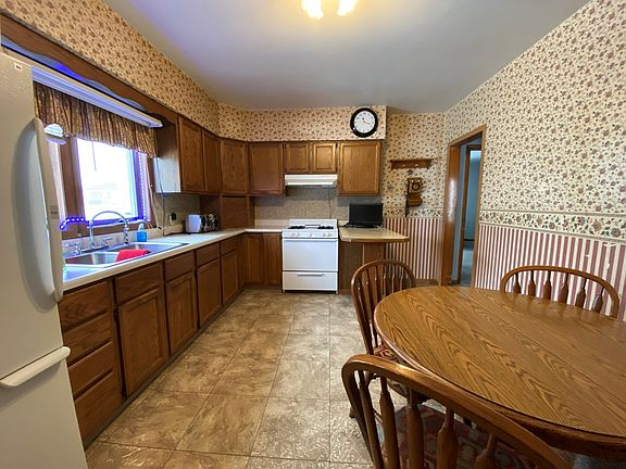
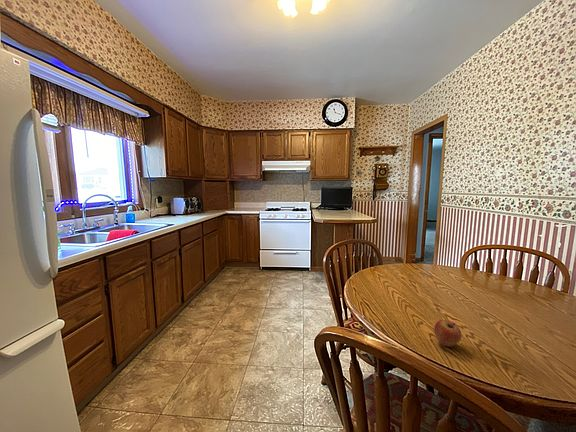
+ fruit (447, 332)
